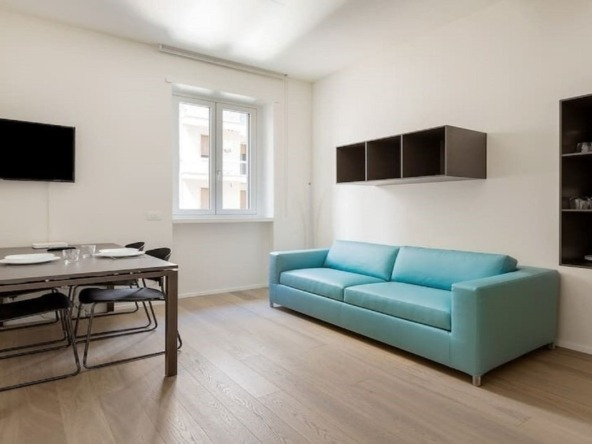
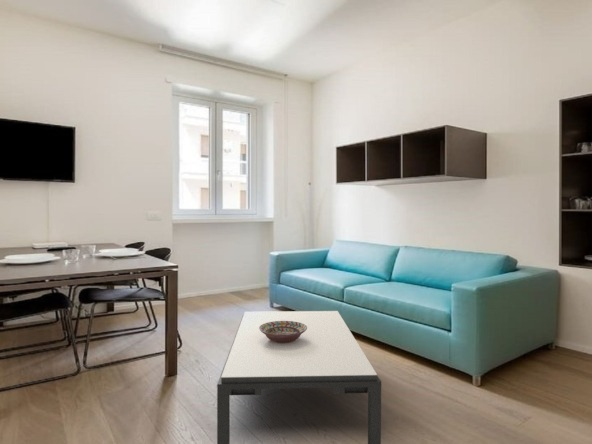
+ decorative bowl (283, 332)
+ coffee table (294, 364)
